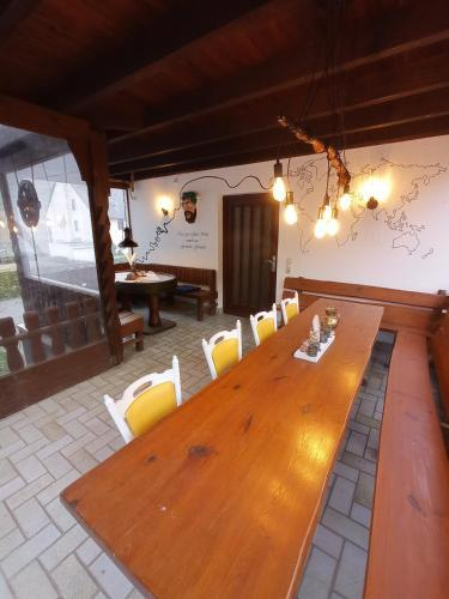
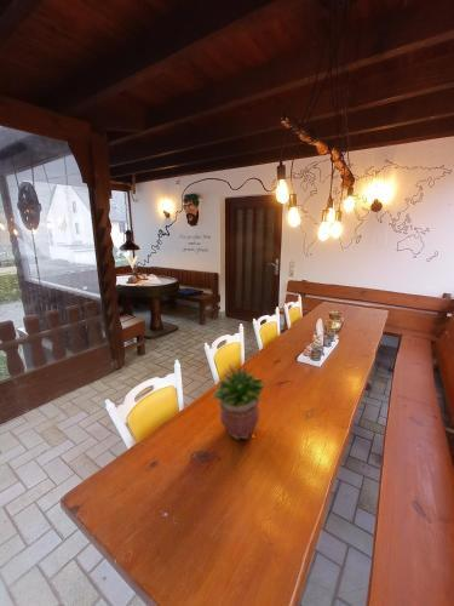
+ potted plant (237, 400)
